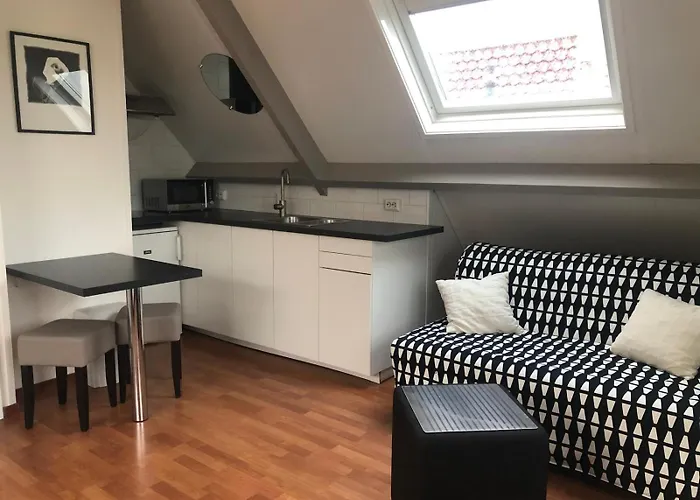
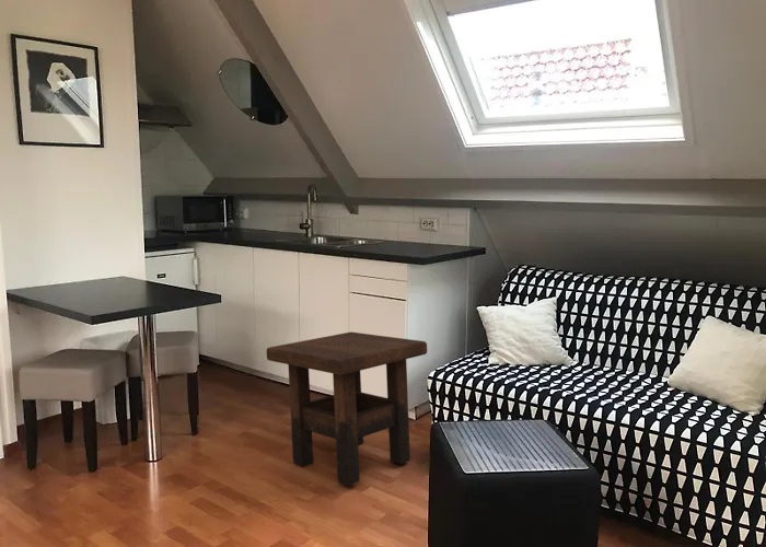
+ side table (349, 404)
